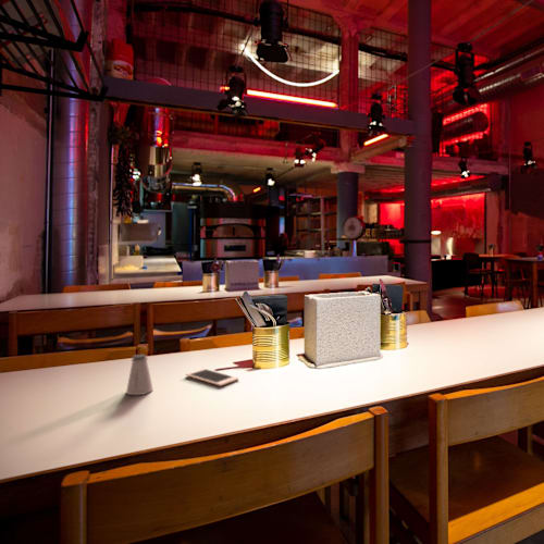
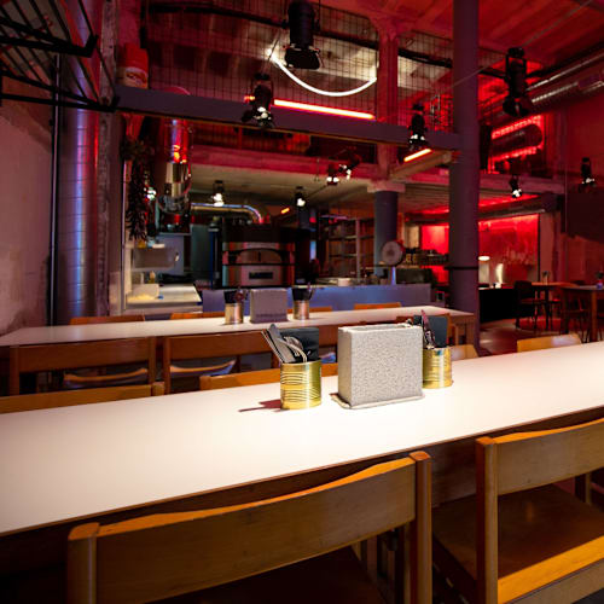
- saltshaker (139, 373)
- cell phone (211, 376)
